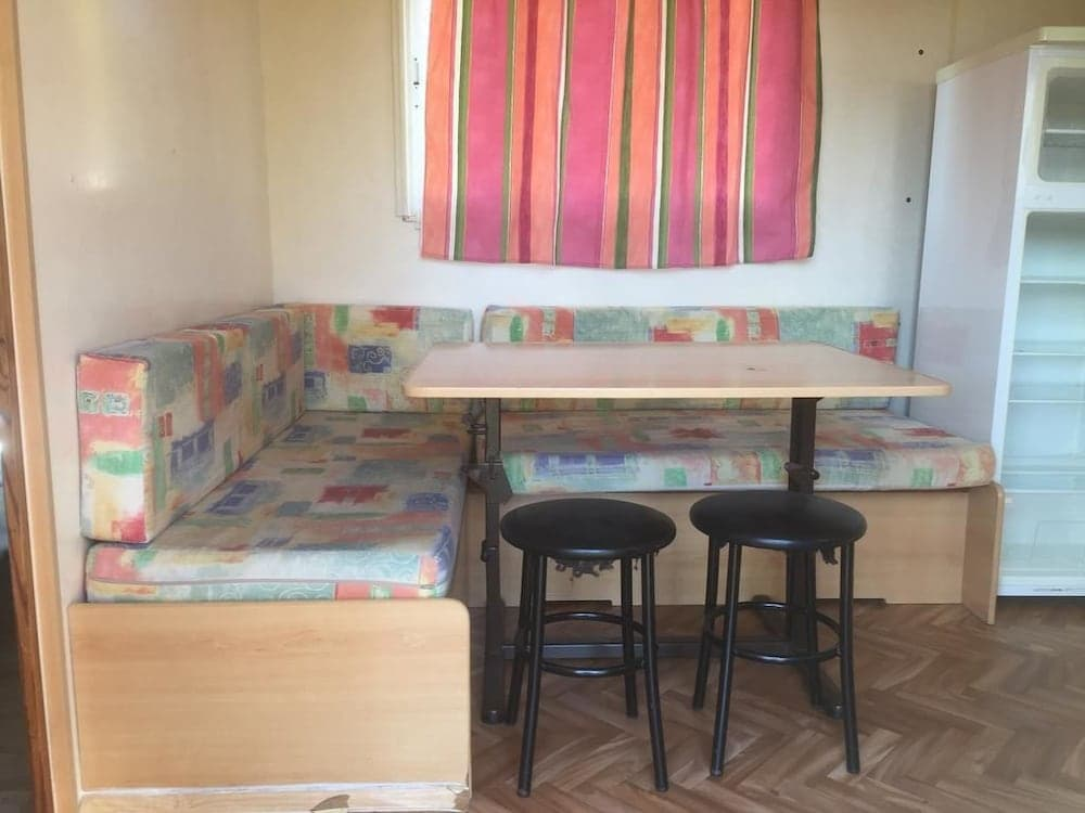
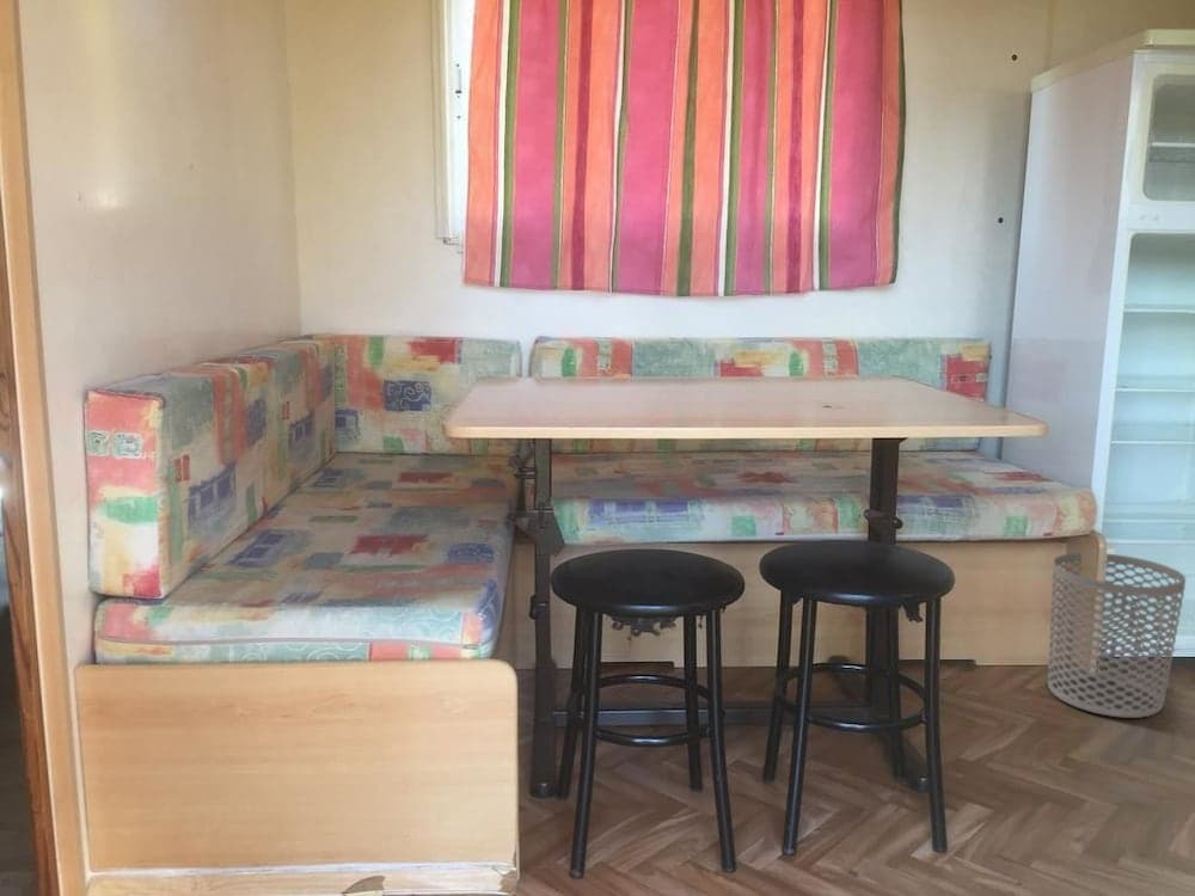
+ waste bin (1110, 634)
